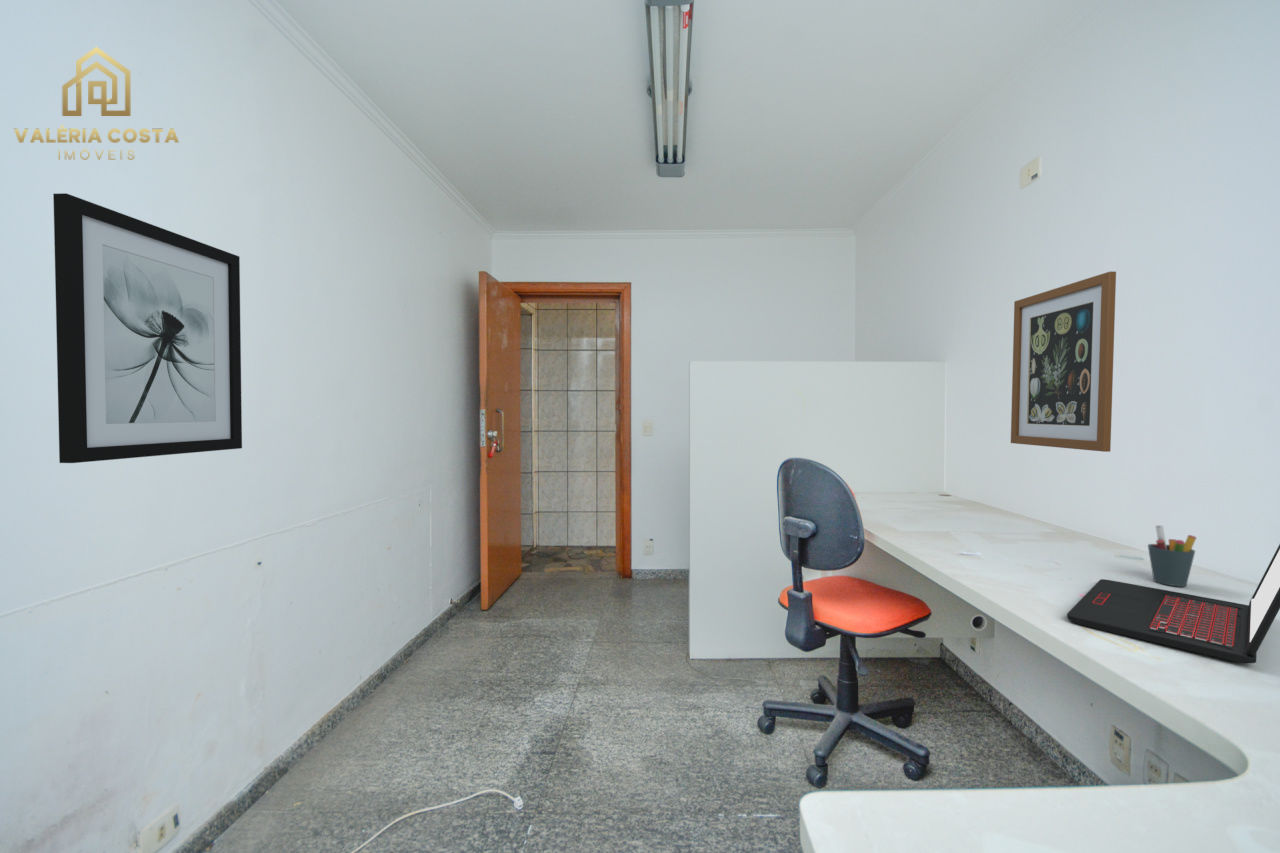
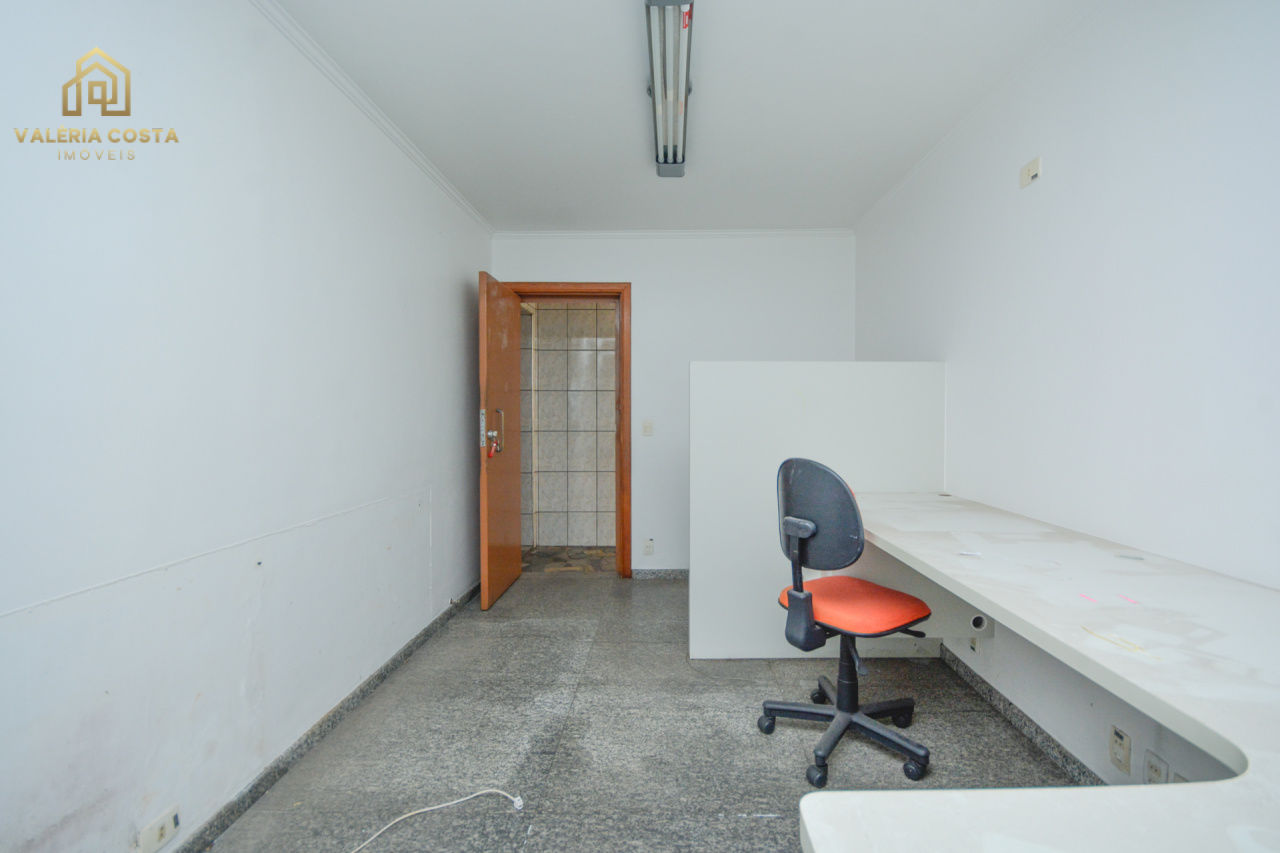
- wall art (1056, 367)
- wall art (164, 343)
- laptop (1183, 593)
- pen holder (1171, 556)
